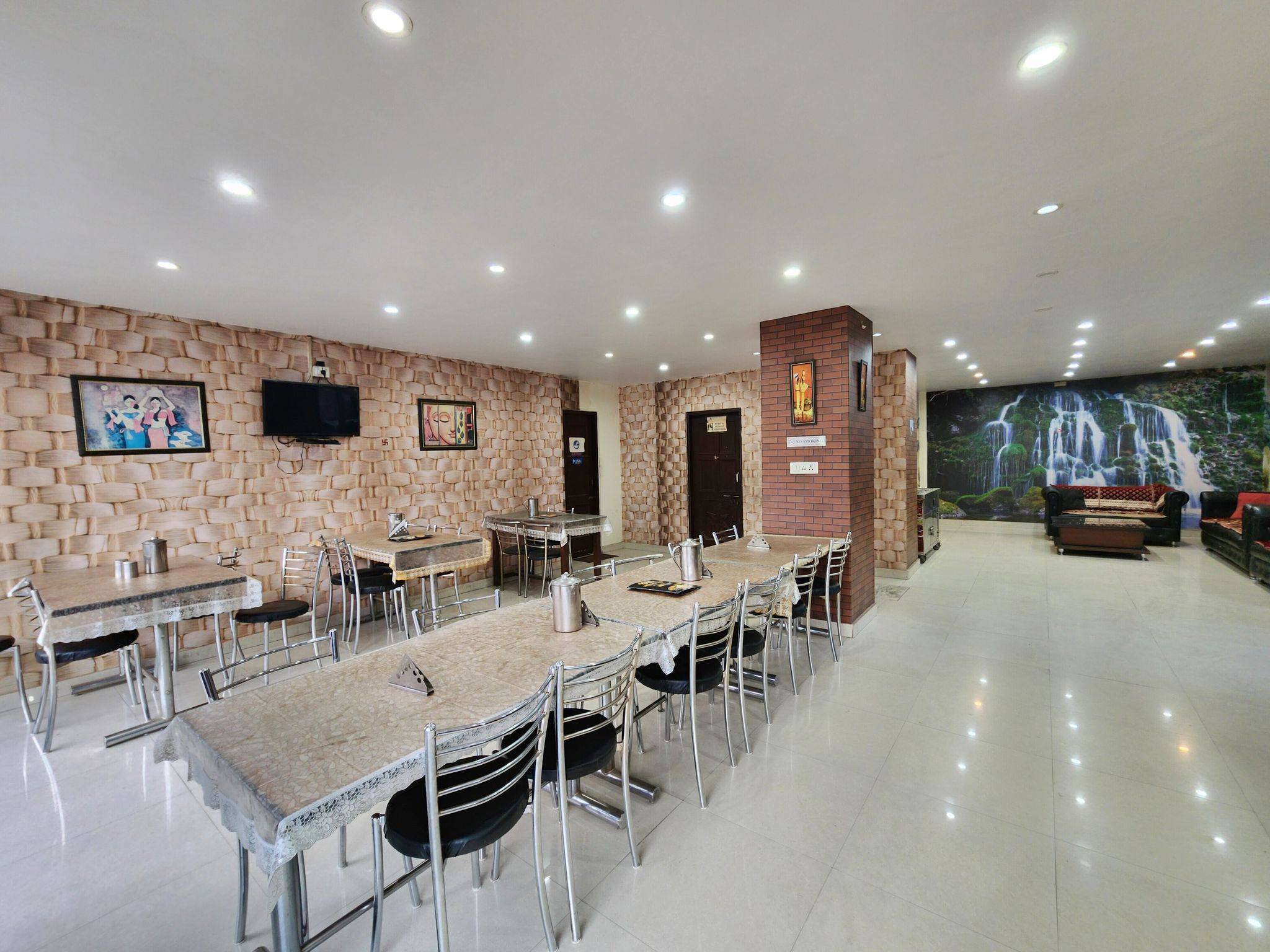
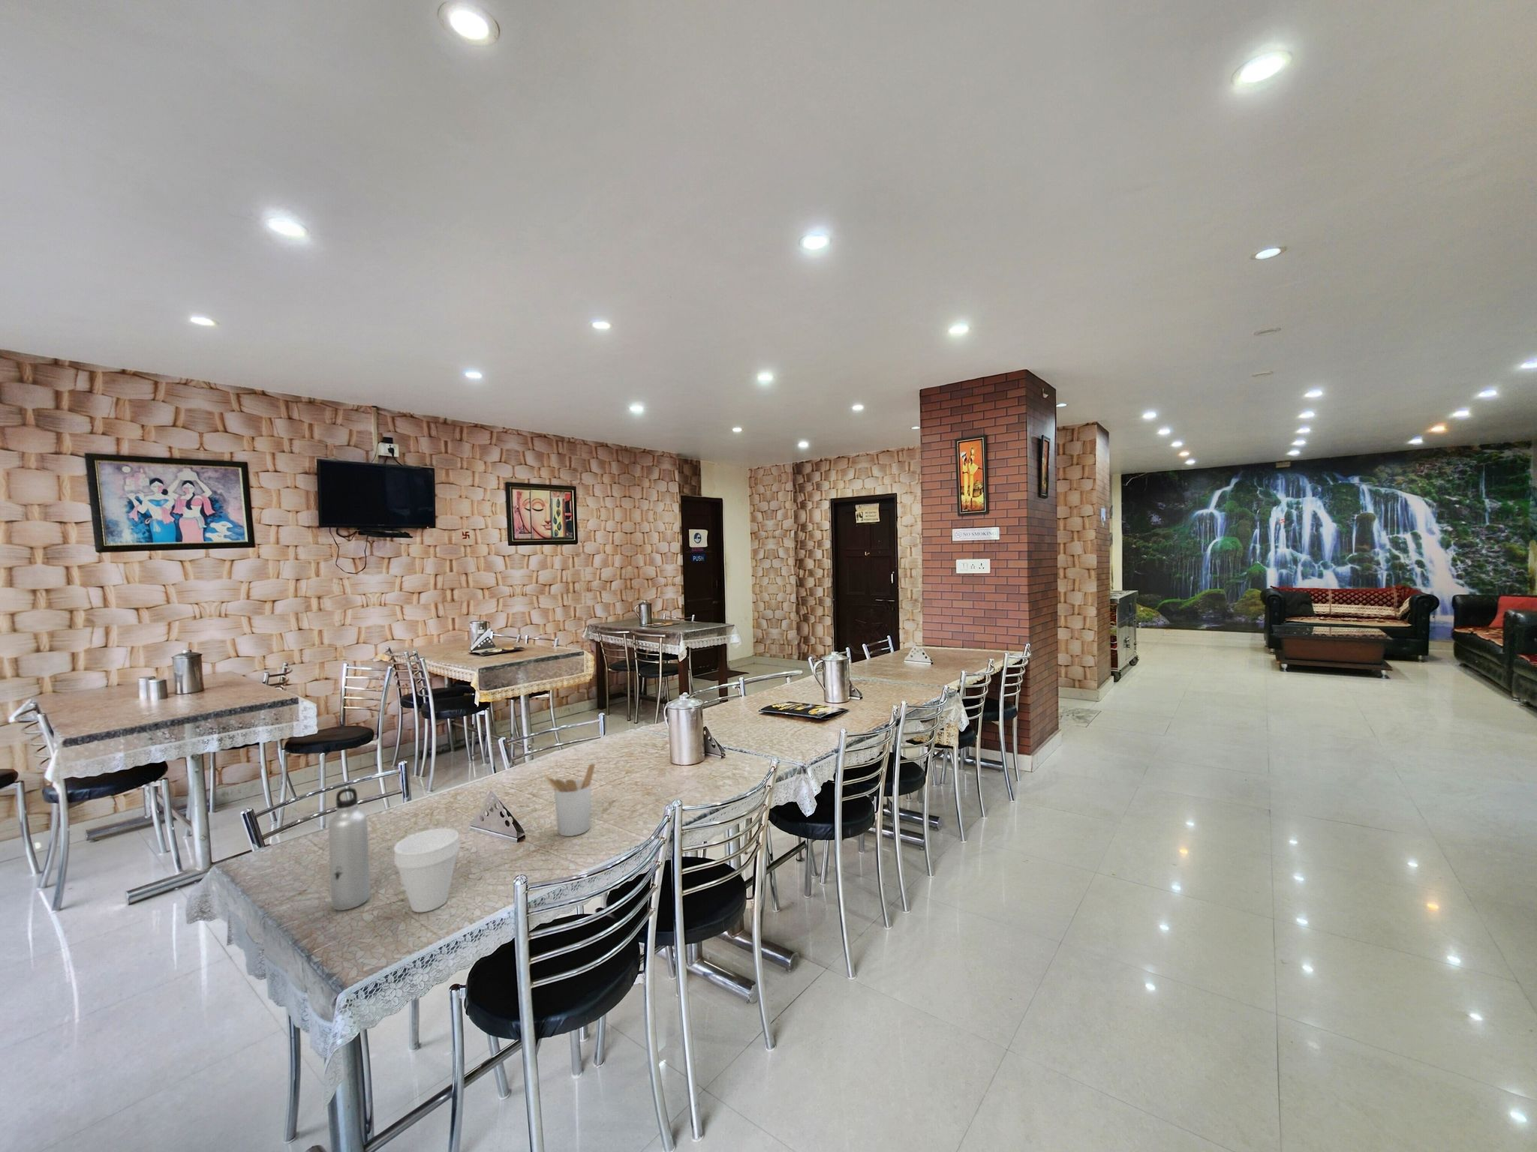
+ cup (427, 871)
+ utensil holder (570, 800)
+ water bottle (349, 846)
